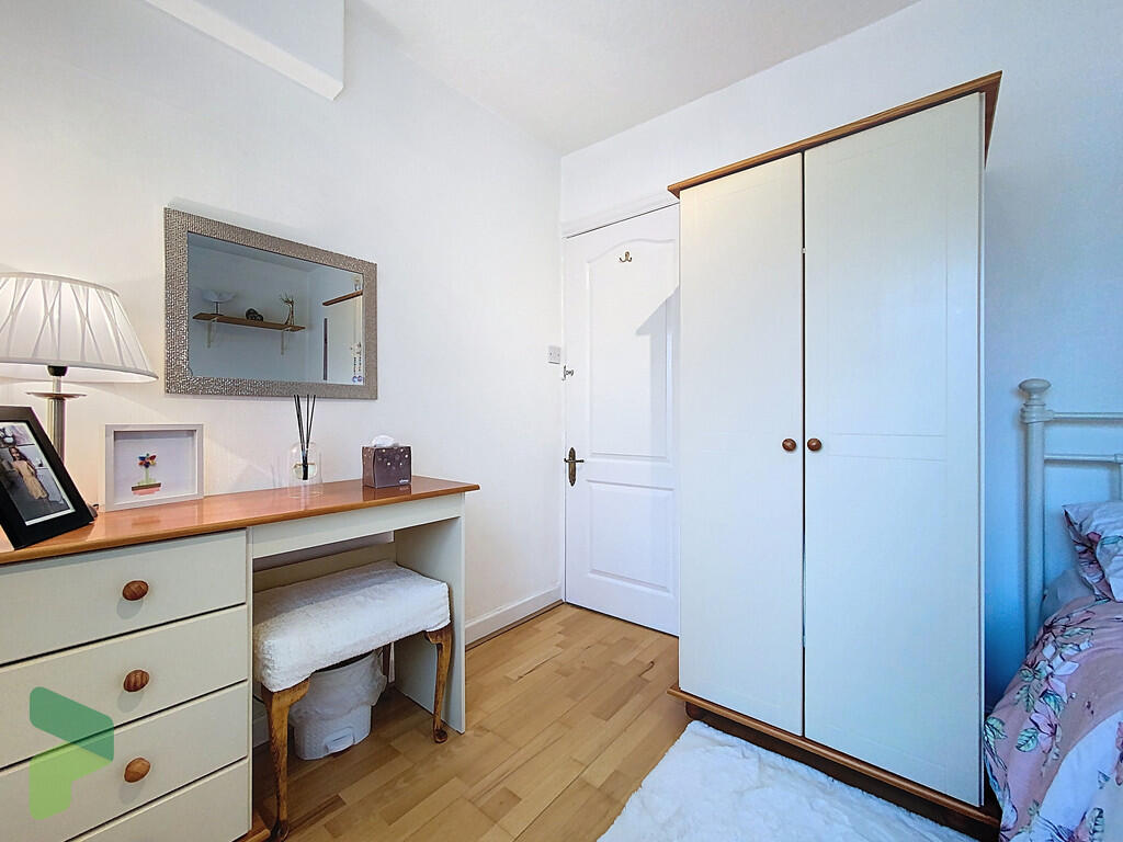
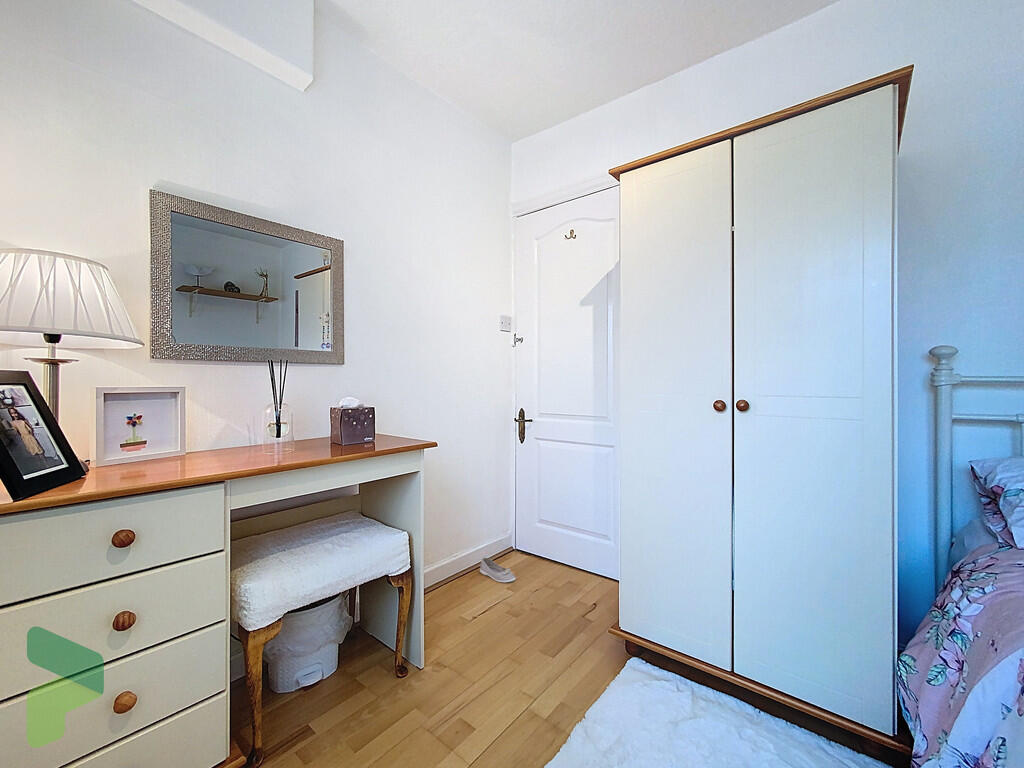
+ shoe (497, 569)
